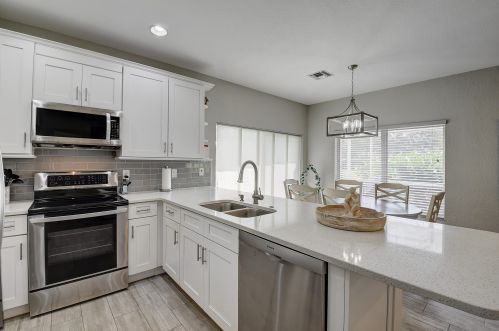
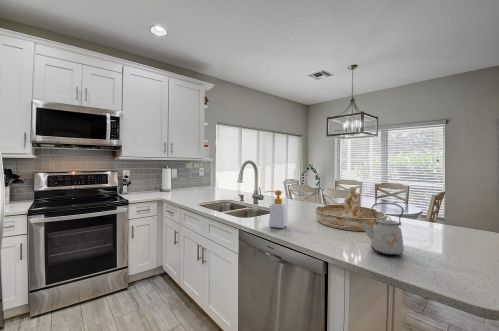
+ kettle (380, 226)
+ soap bottle (274, 208)
